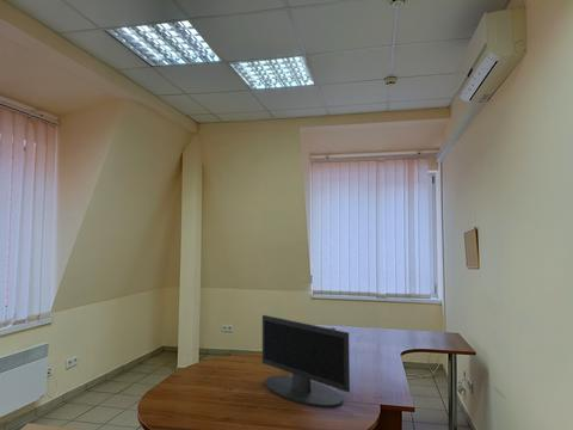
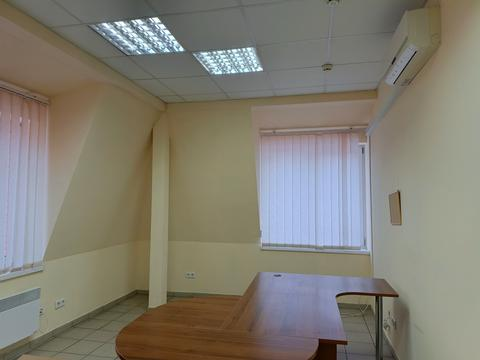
- monitor (301, 356)
